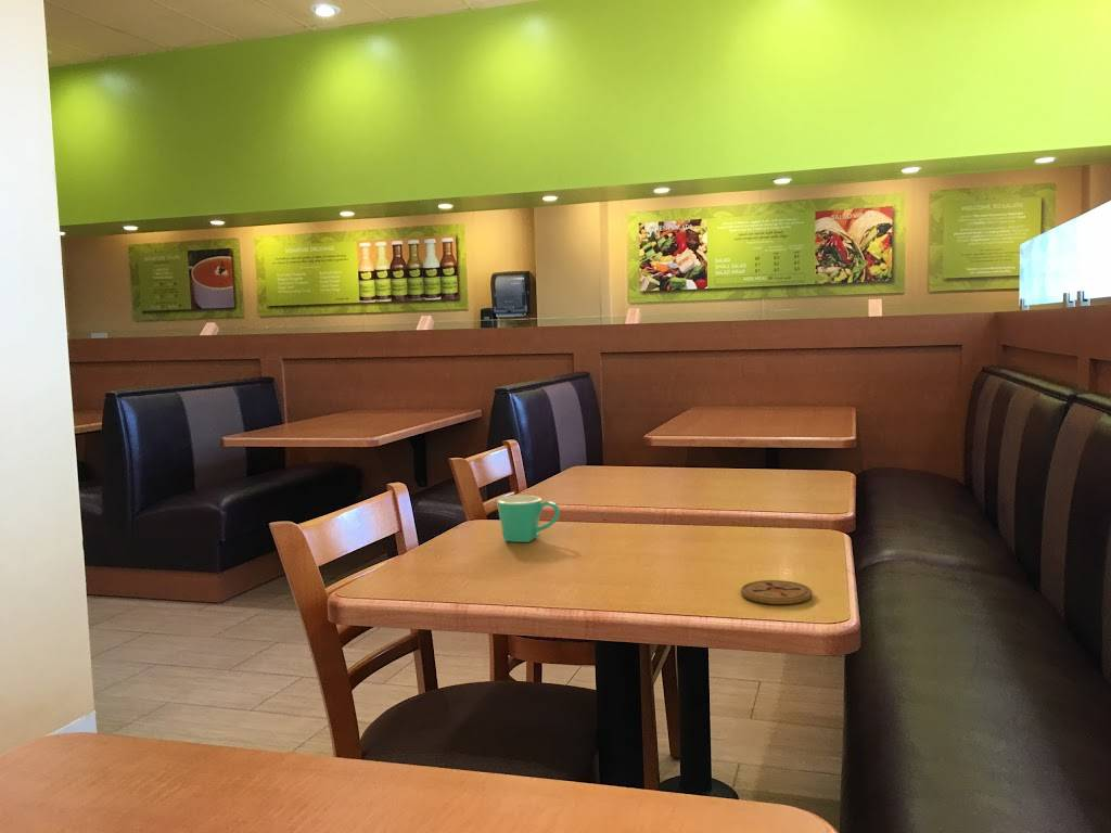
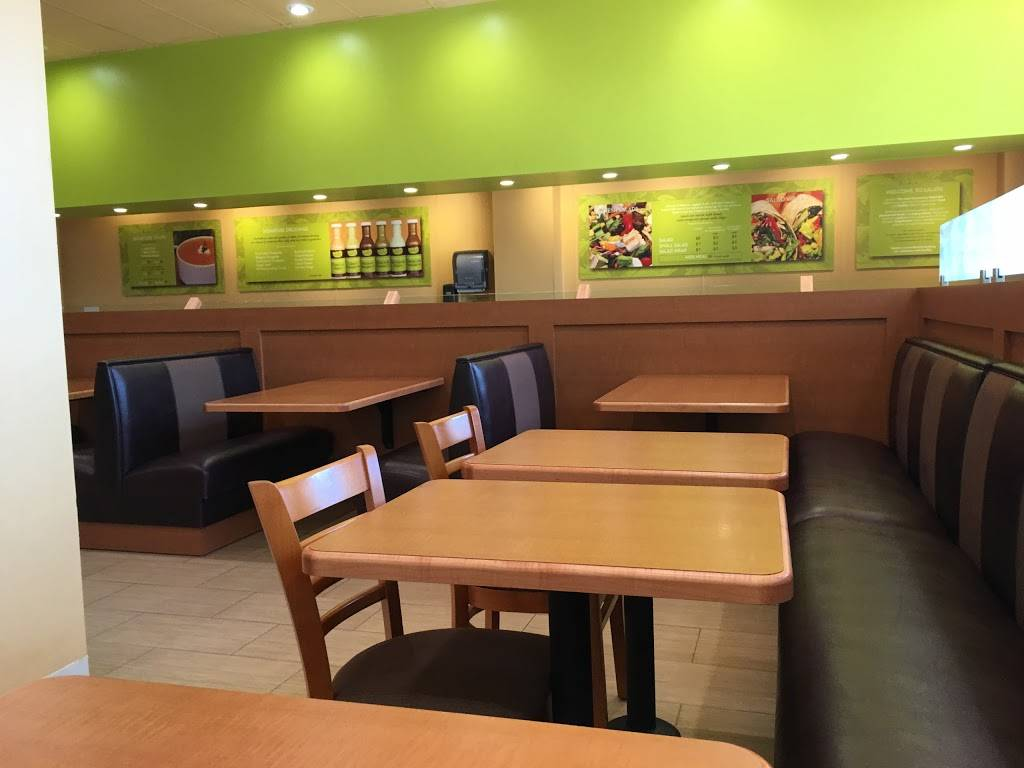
- mug (528, 518)
- coaster (776, 591)
